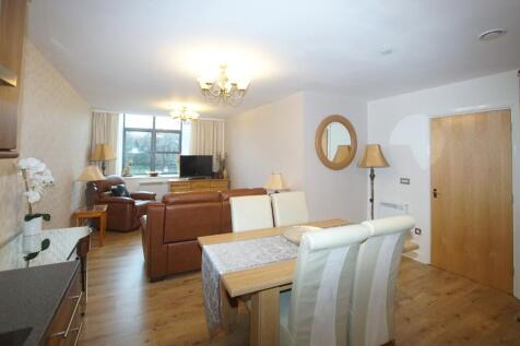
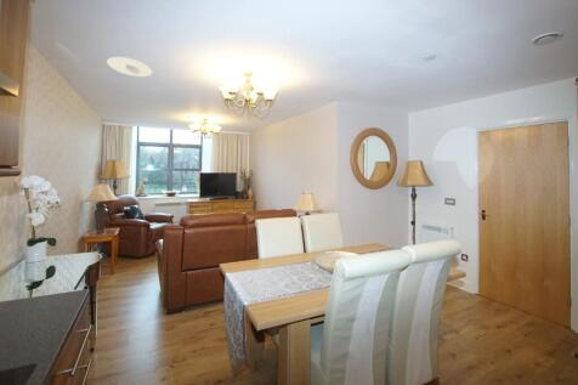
+ recessed light (130, 66)
